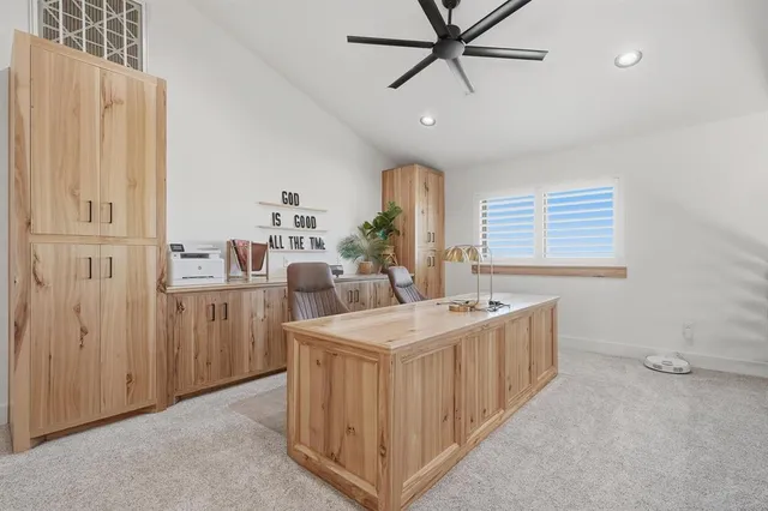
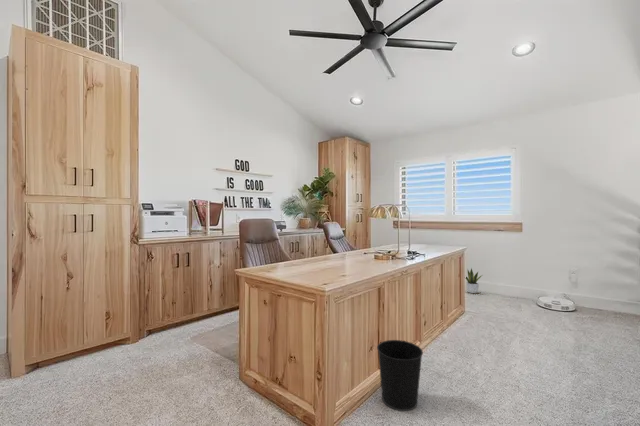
+ wastebasket (399, 374)
+ potted plant (472, 279)
